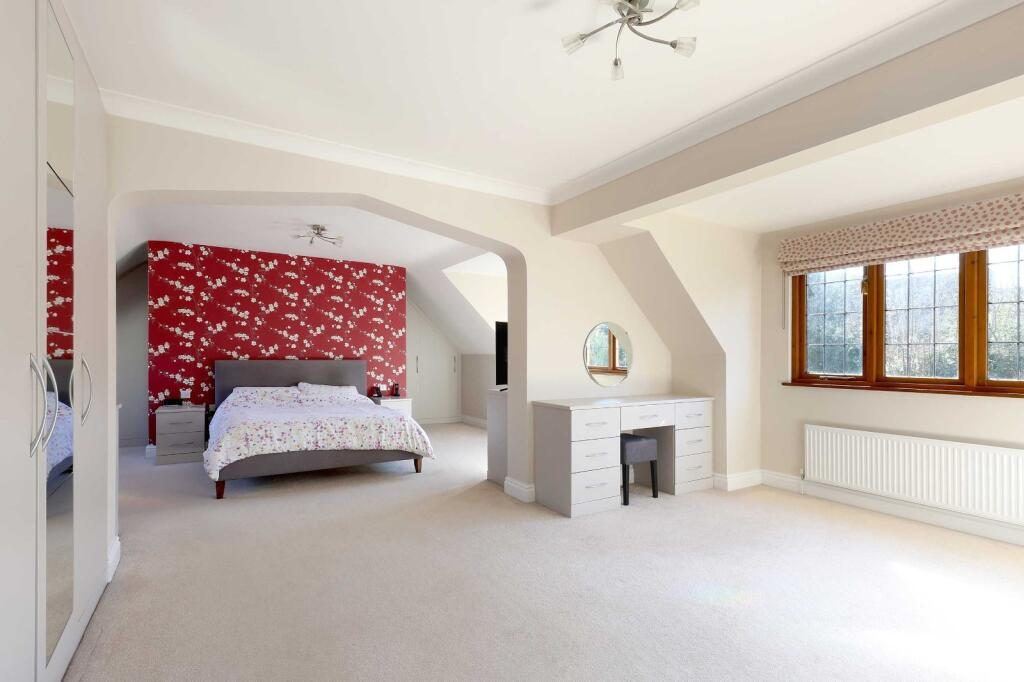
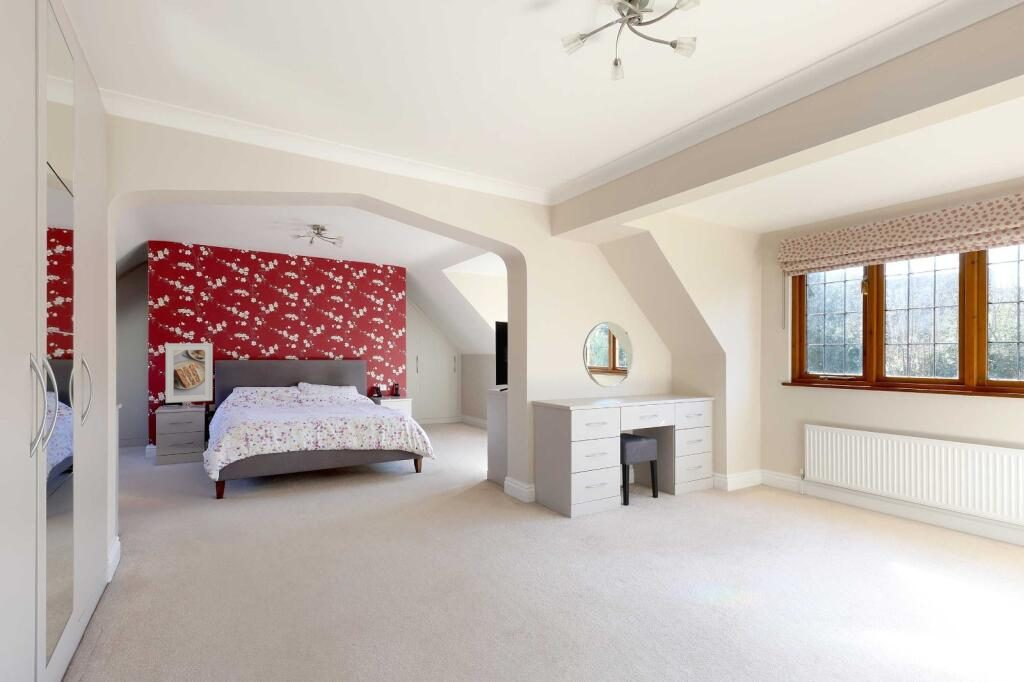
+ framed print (189, 372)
